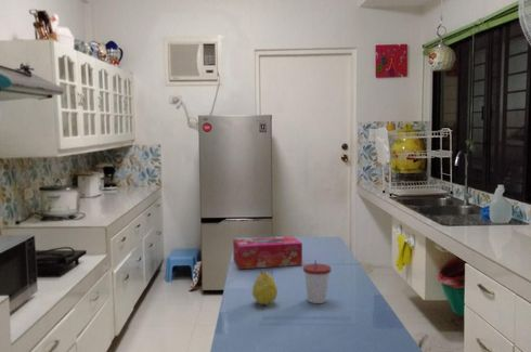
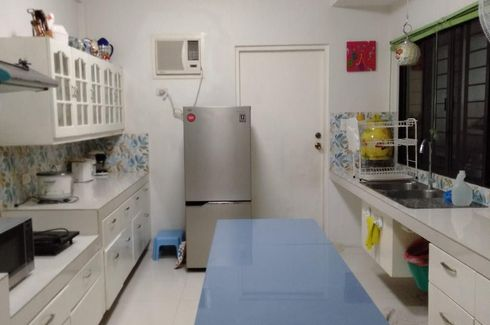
- fruit (264, 286)
- tissue box (267, 251)
- cup (316, 279)
